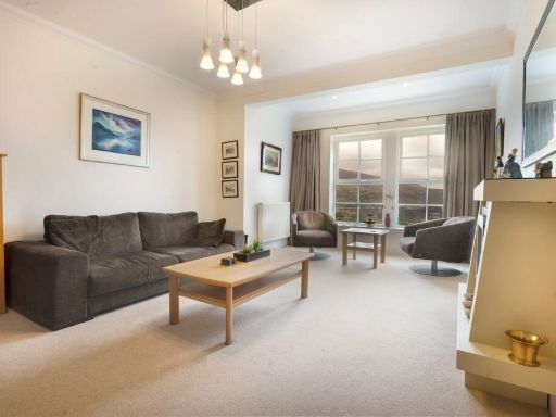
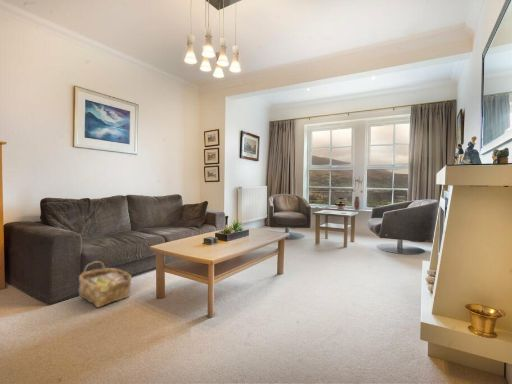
+ woven basket (106, 281)
